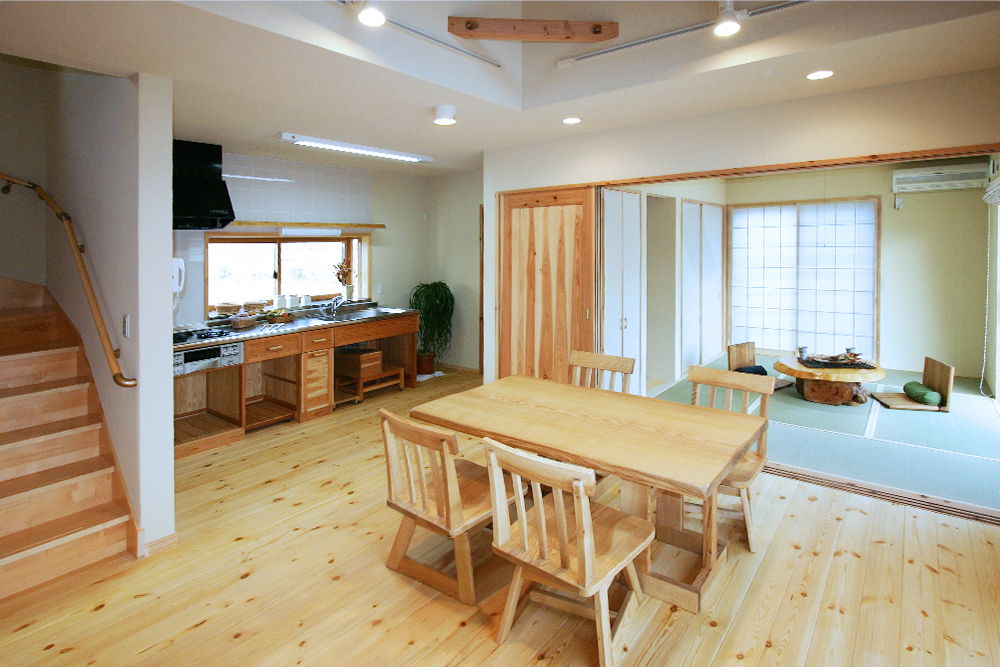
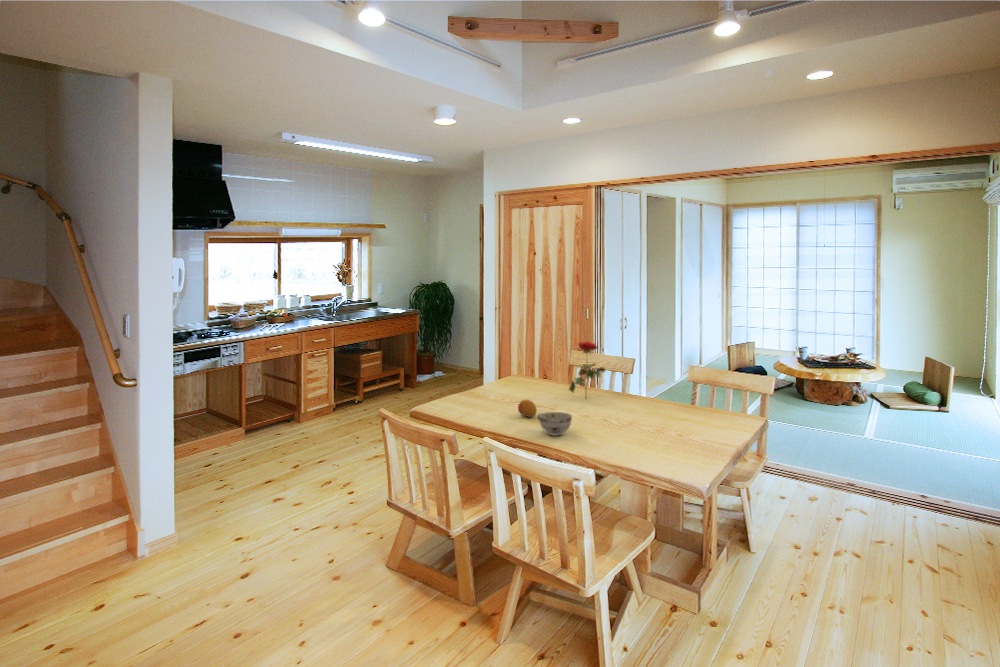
+ flower (591, 370)
+ fruit (527, 408)
+ teacup (552, 423)
